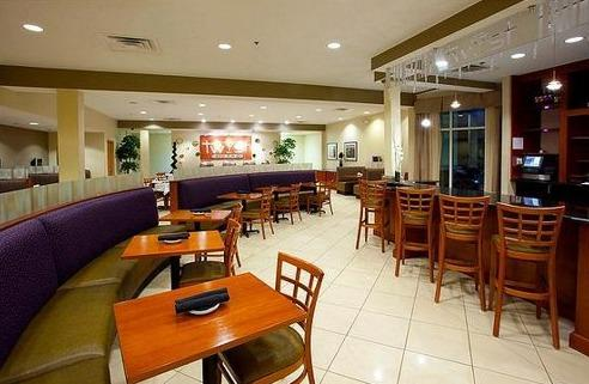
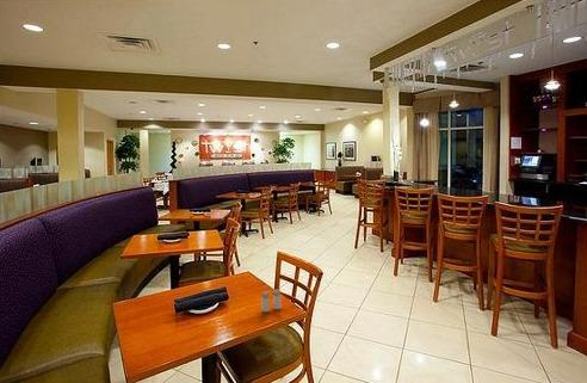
+ salt and pepper shaker (268, 299)
